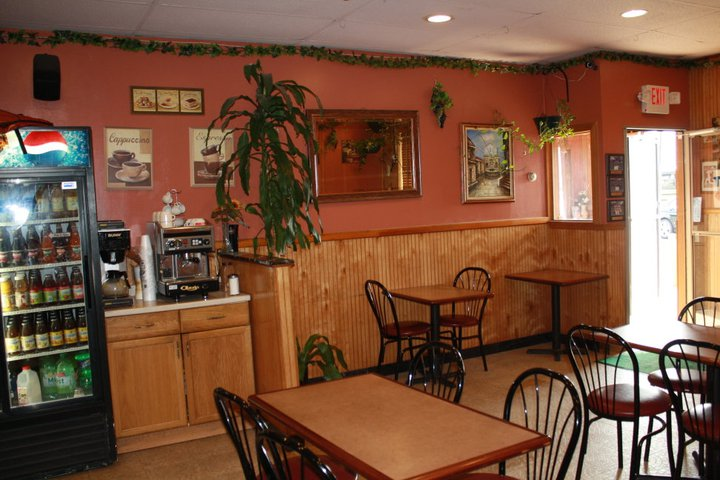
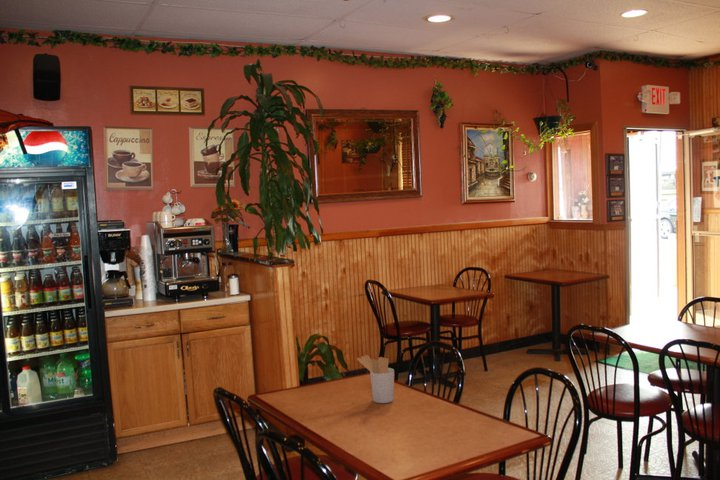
+ utensil holder (376, 377)
